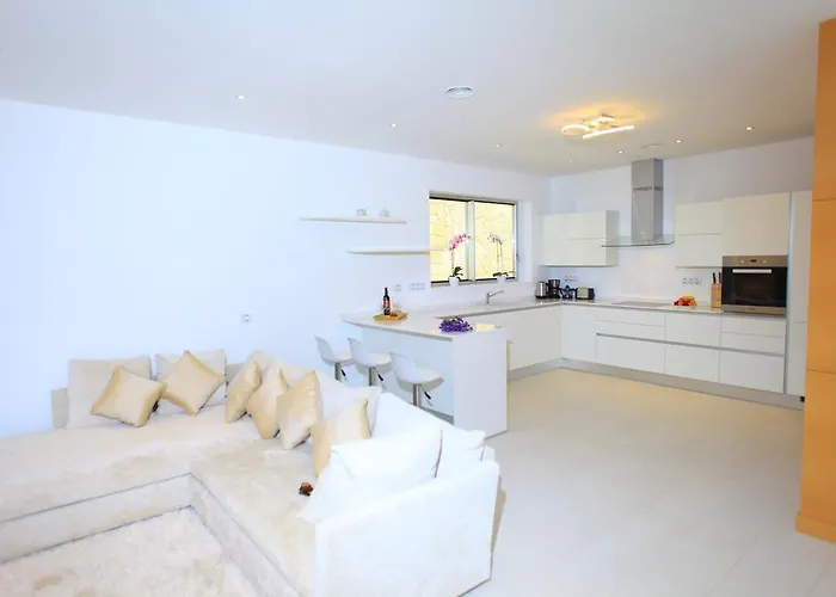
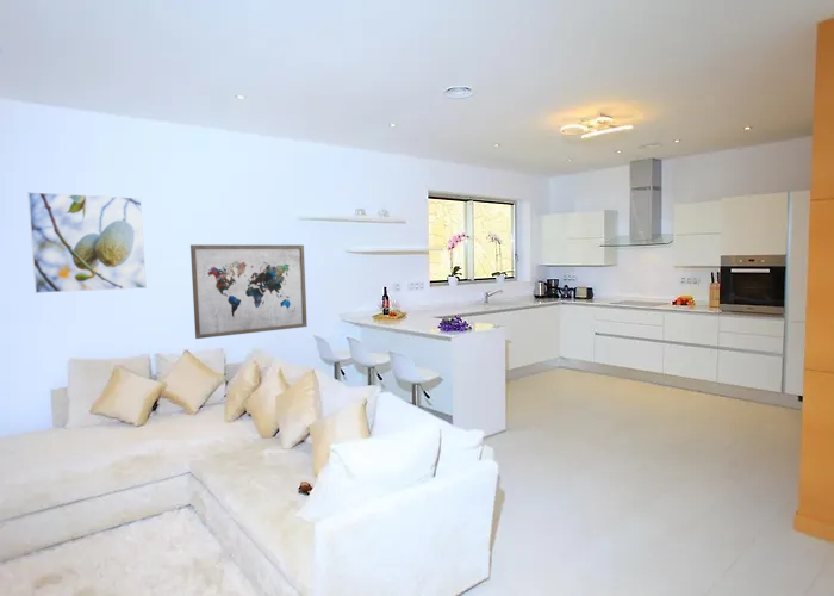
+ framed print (91, 243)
+ wall art (253, 288)
